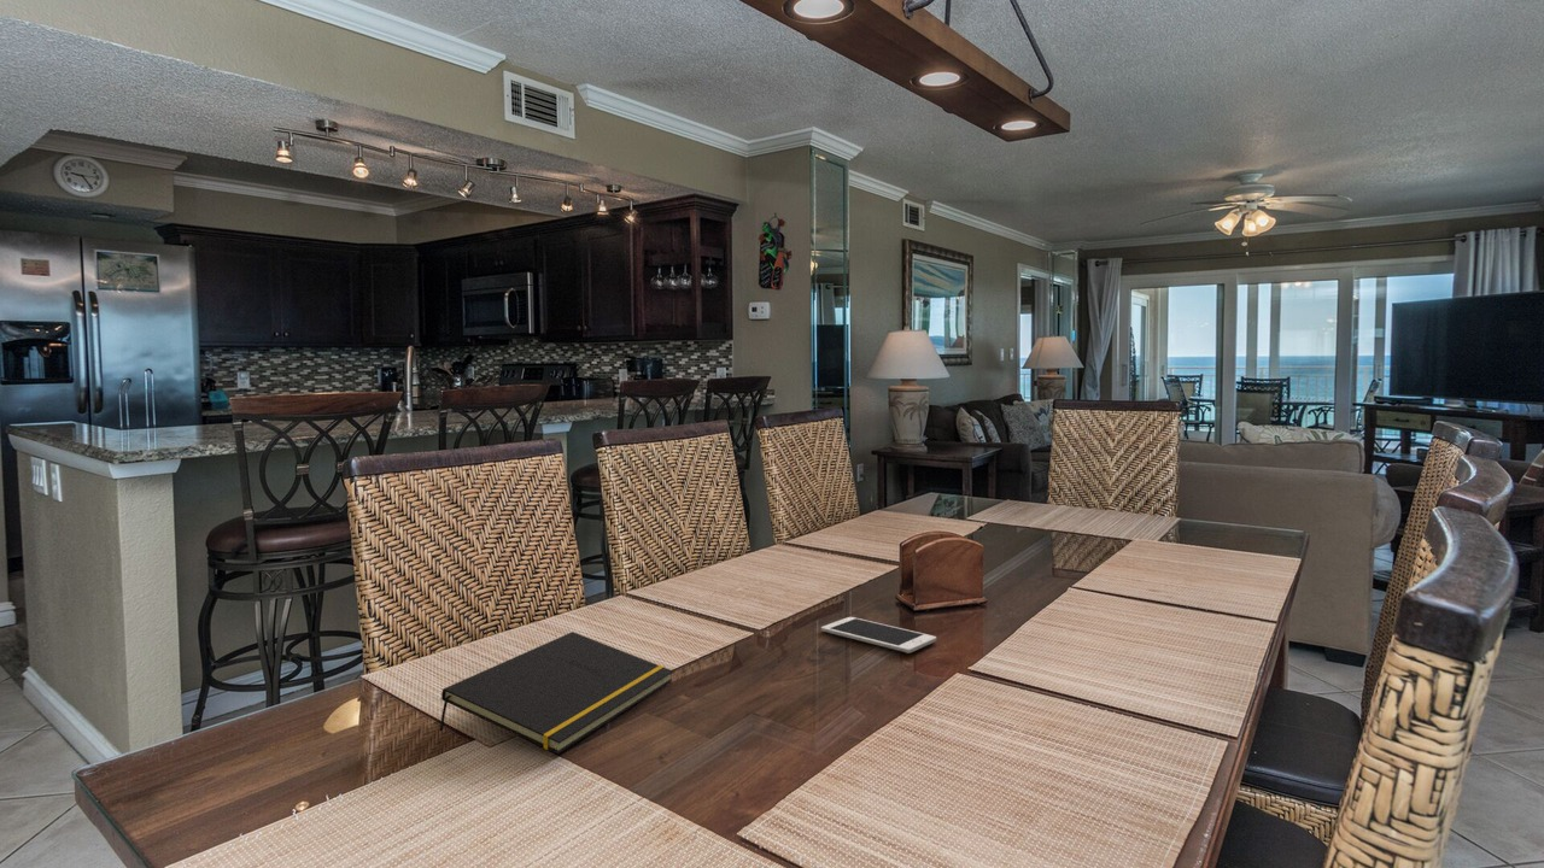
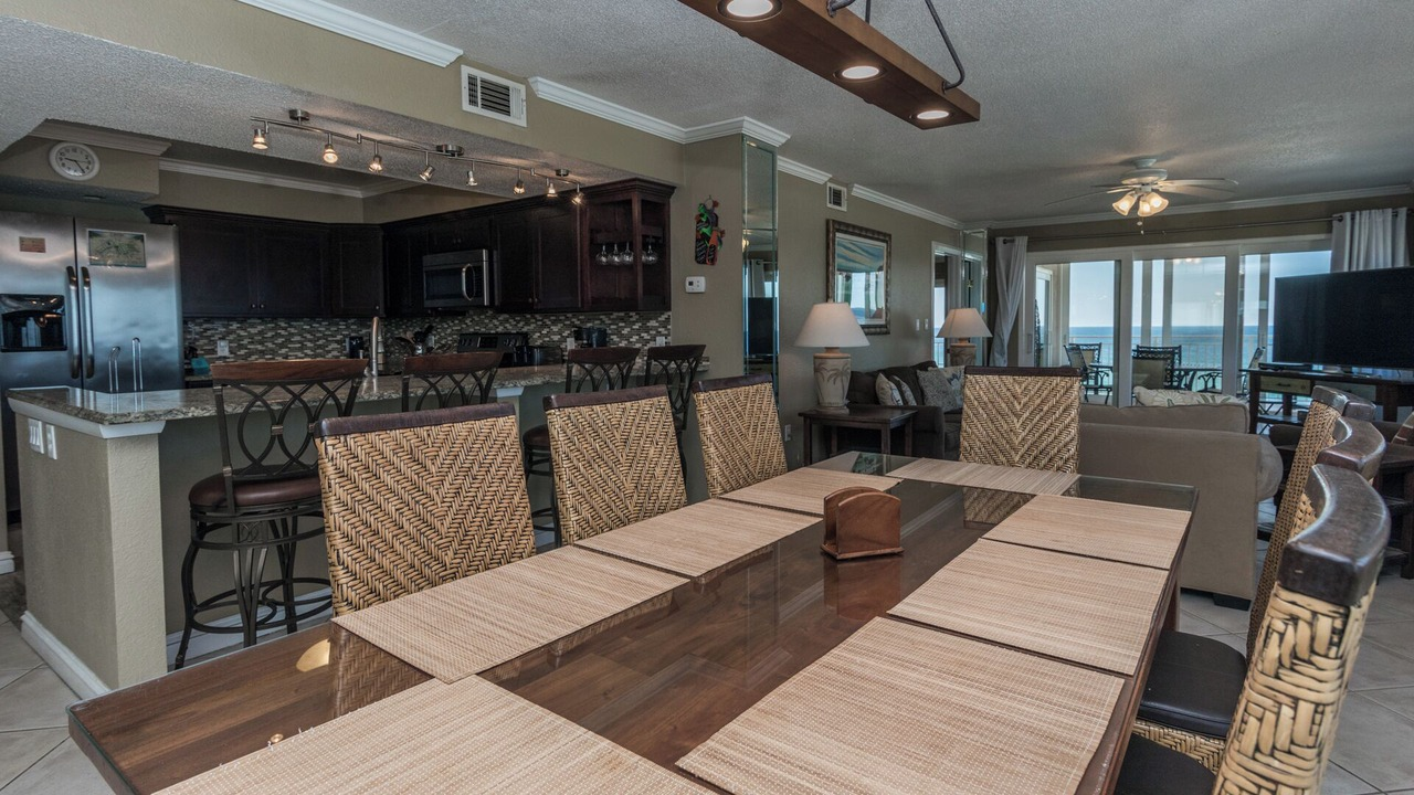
- cell phone (877, 633)
- notepad (566, 684)
